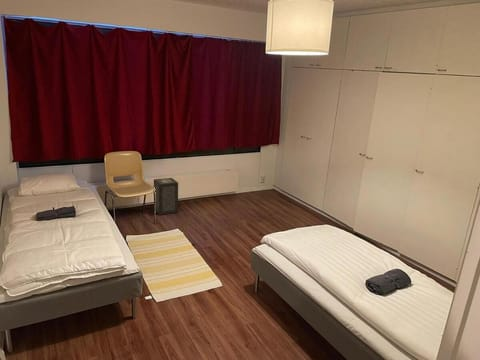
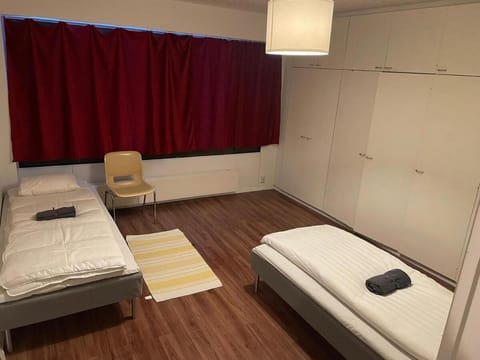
- speaker (165, 195)
